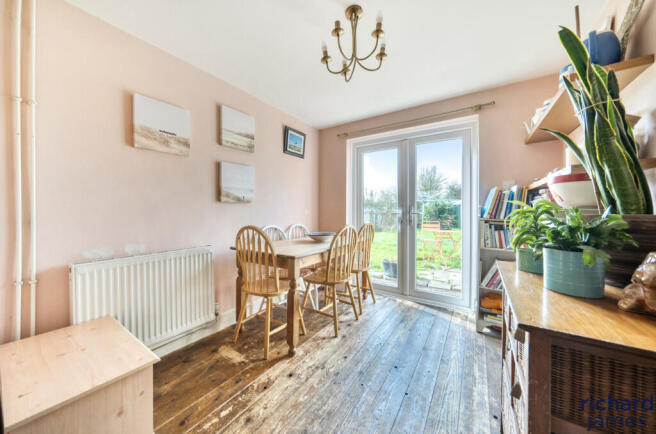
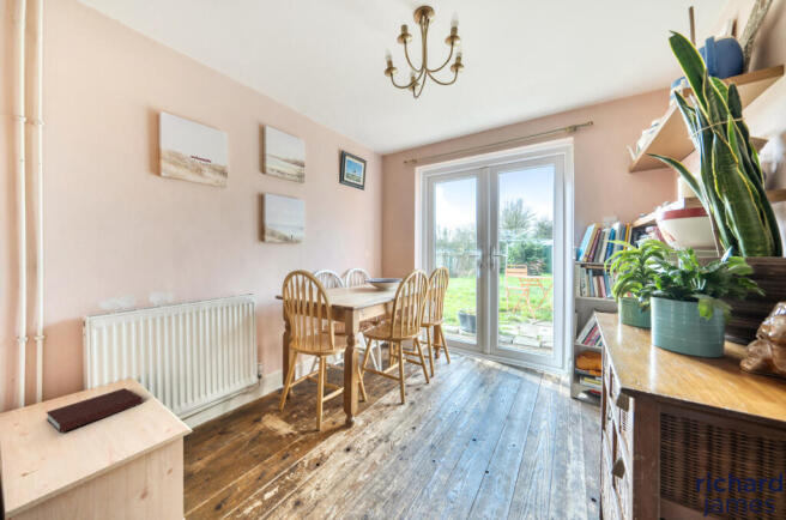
+ notebook (96, 407)
